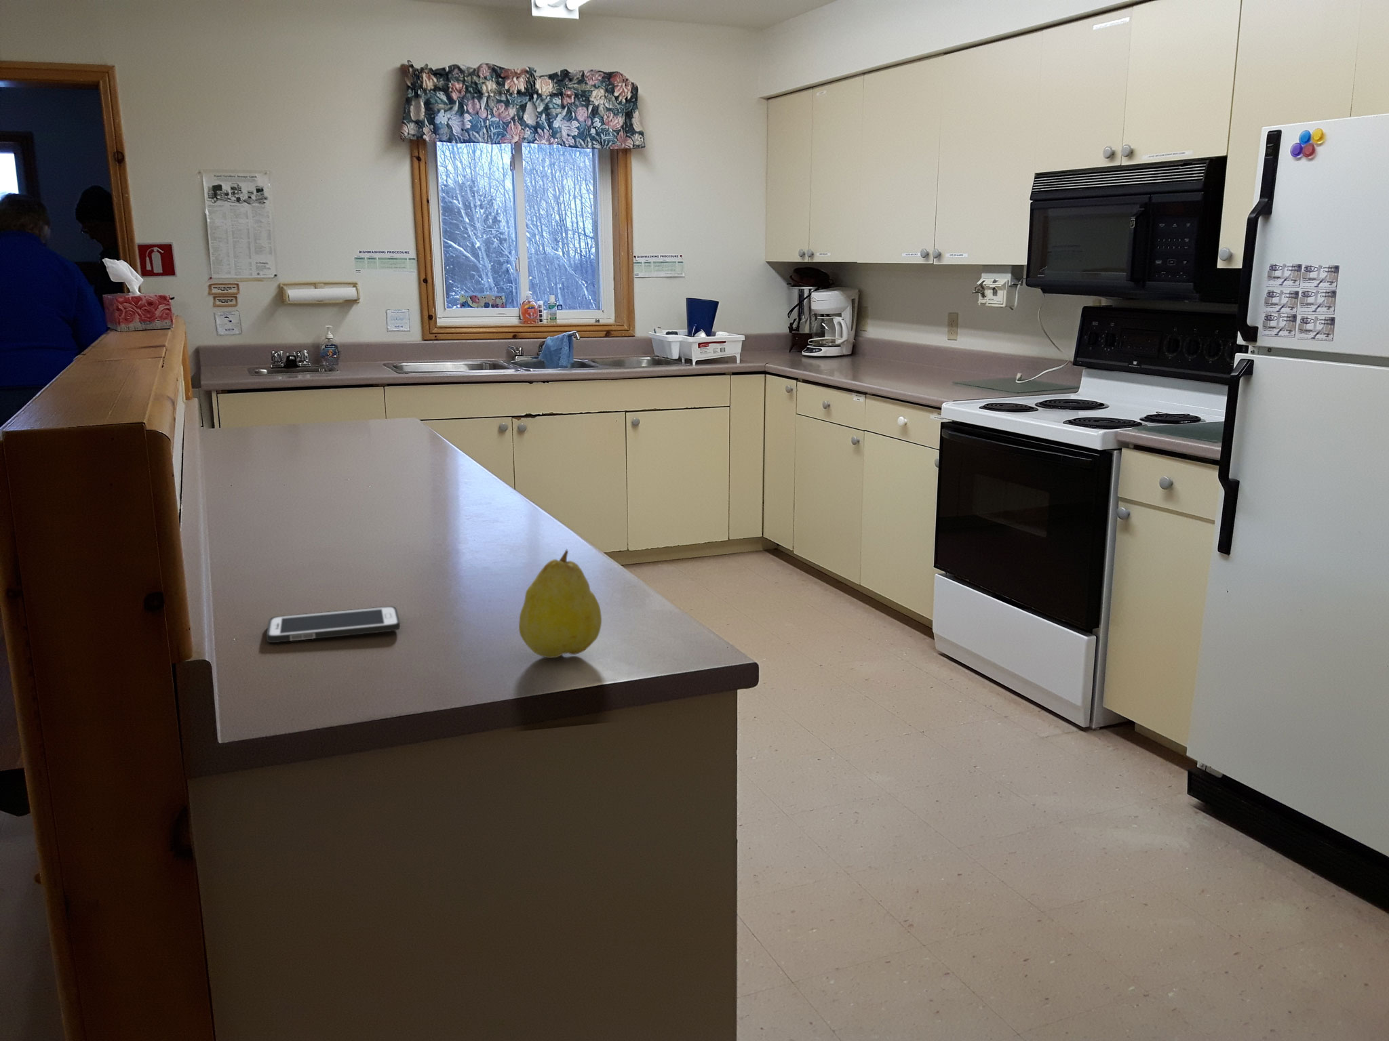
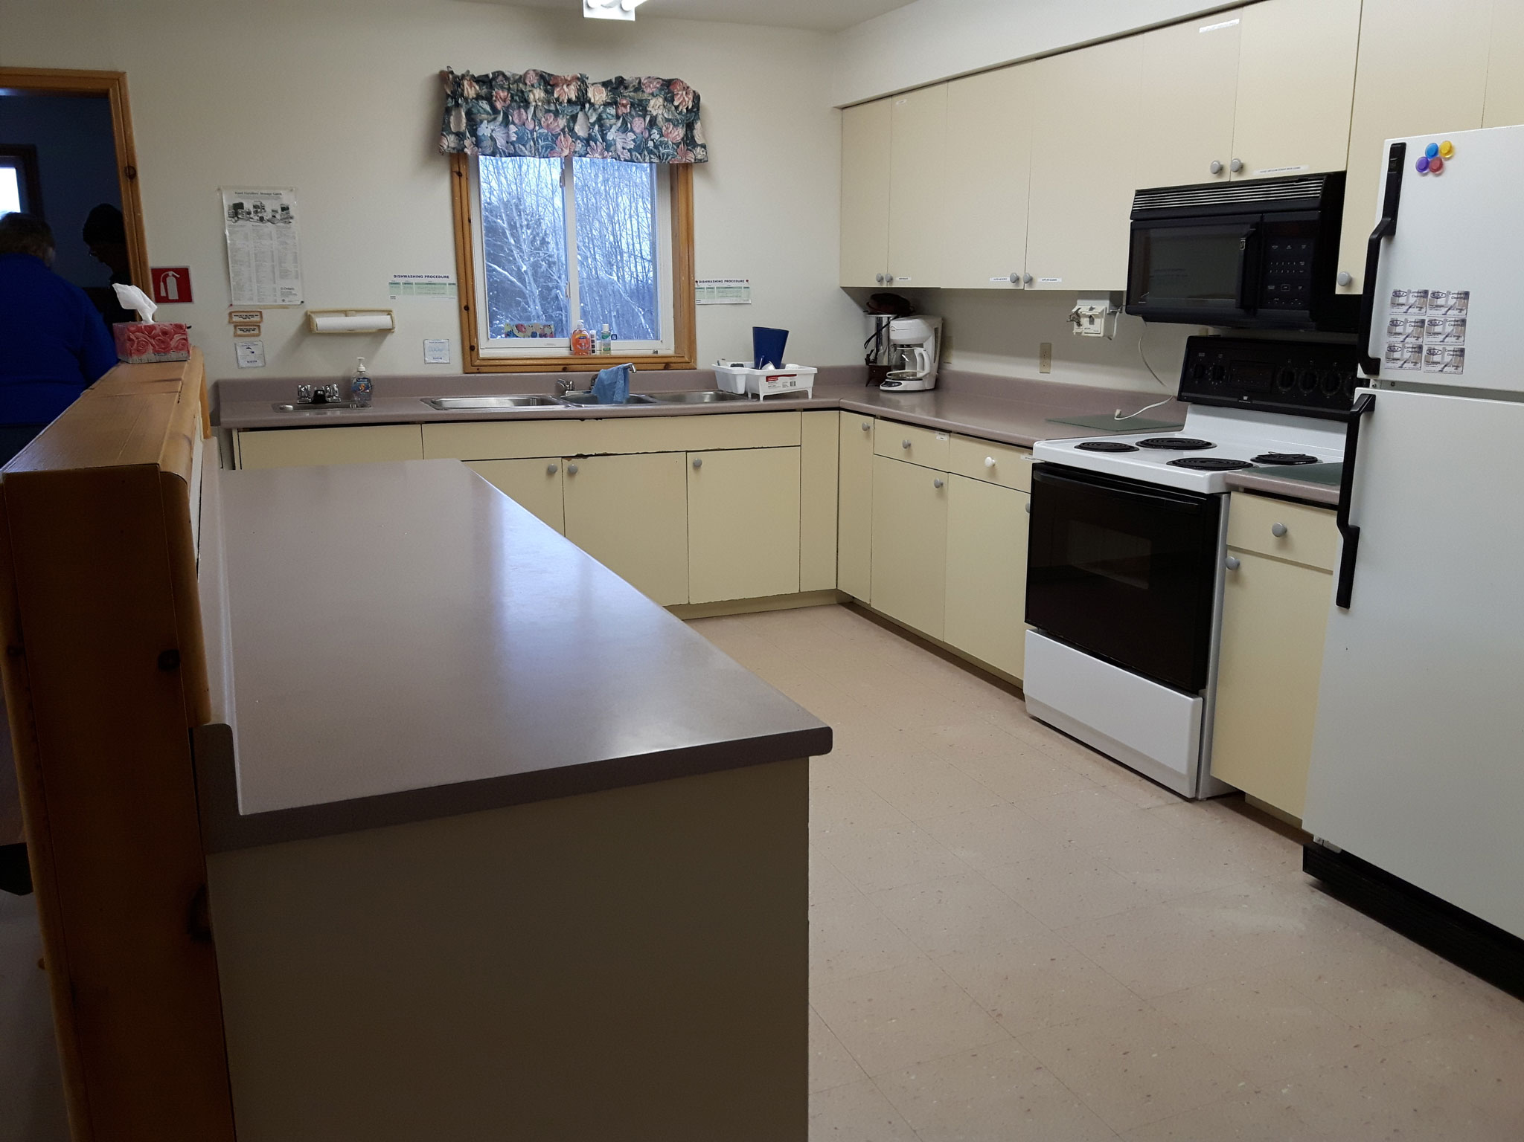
- cell phone (334, 624)
- fruit (560, 604)
